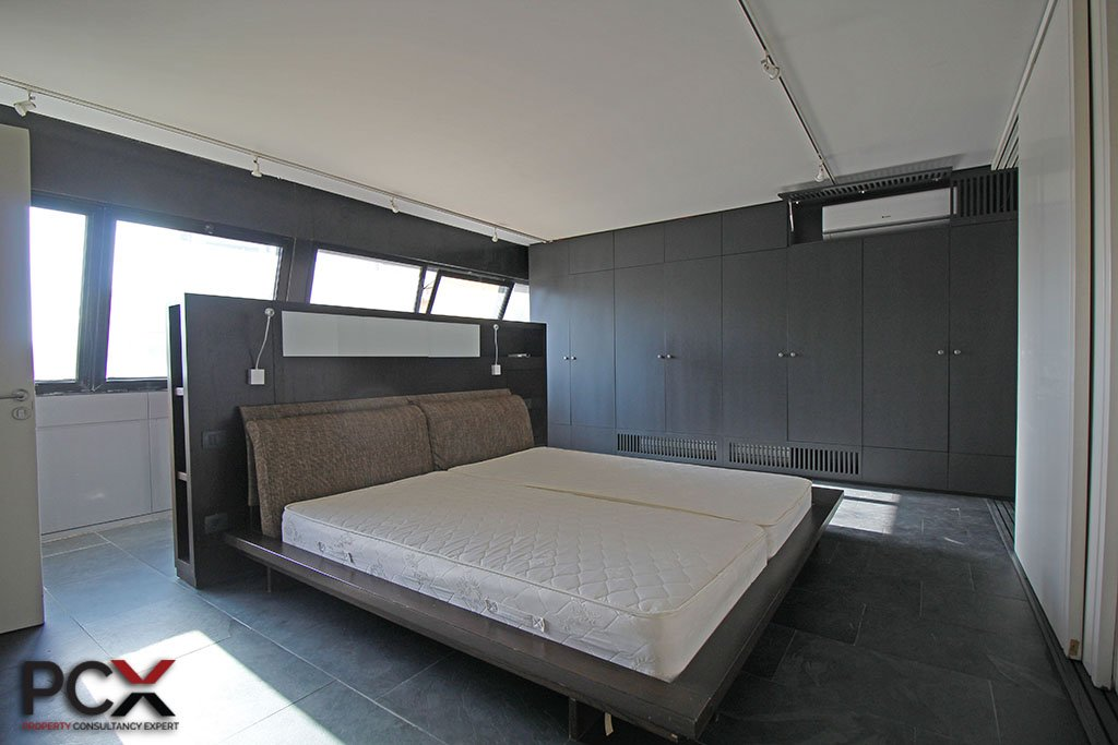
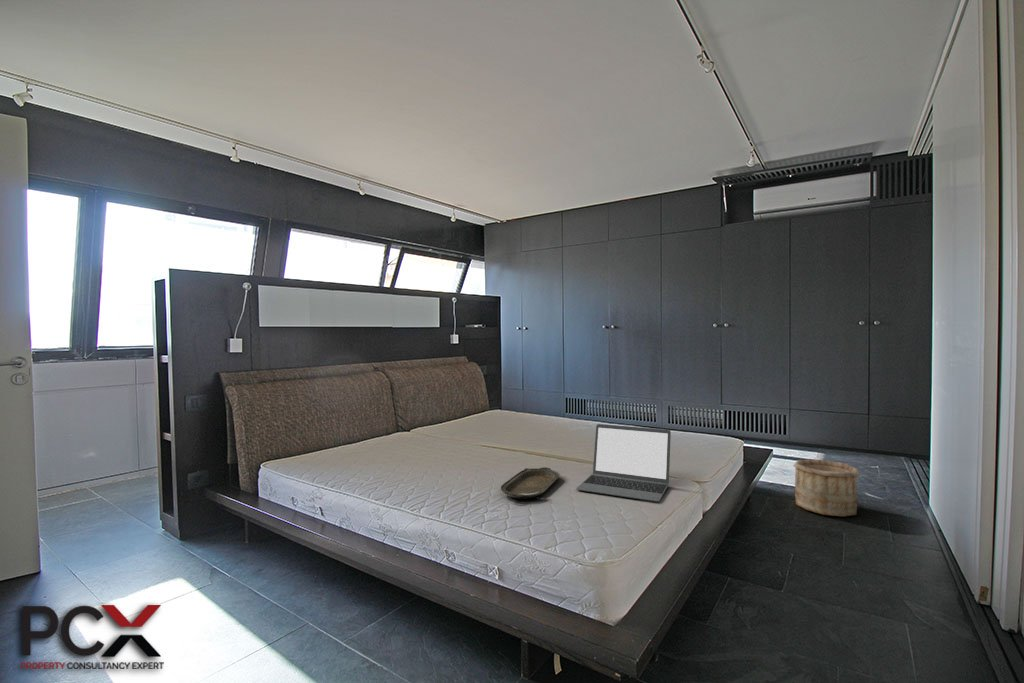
+ wooden bucket (825, 486)
+ serving tray (531, 483)
+ laptop (624, 459)
